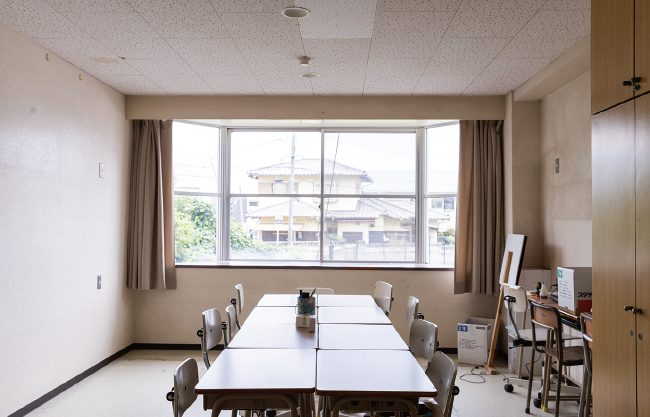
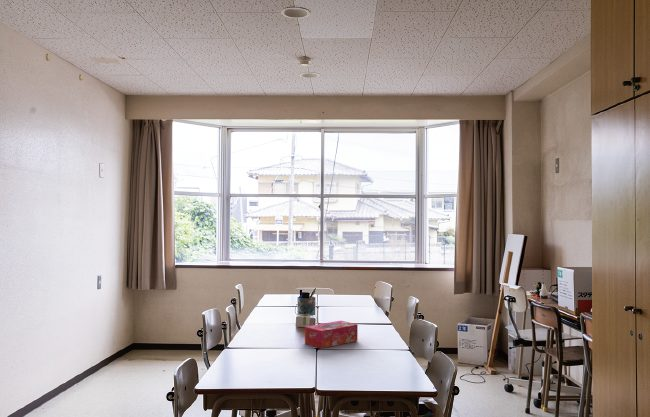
+ tissue box (331, 333)
